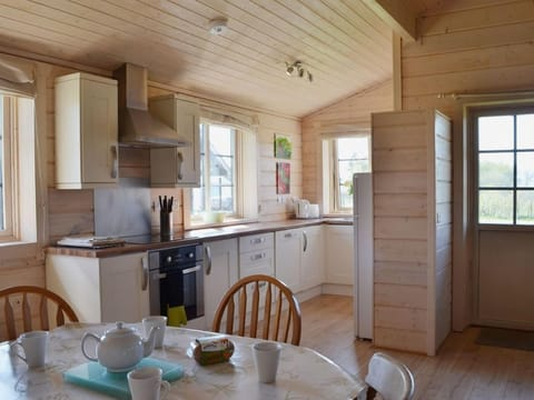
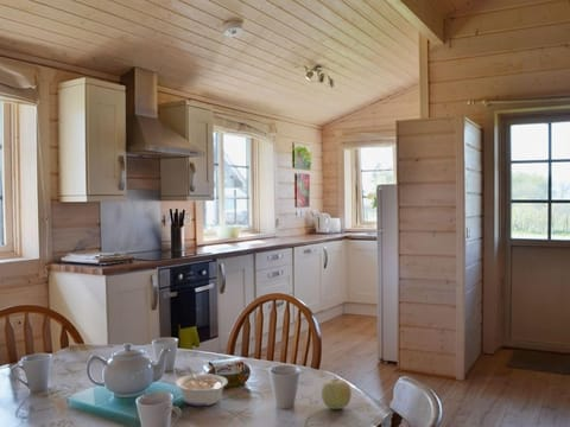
+ fruit (336, 390)
+ legume (200, 388)
